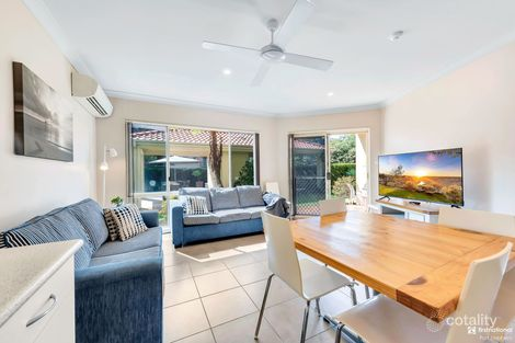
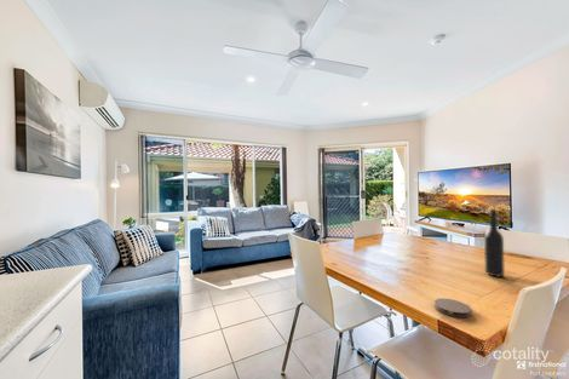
+ coaster (452, 306)
+ bottle (494, 242)
